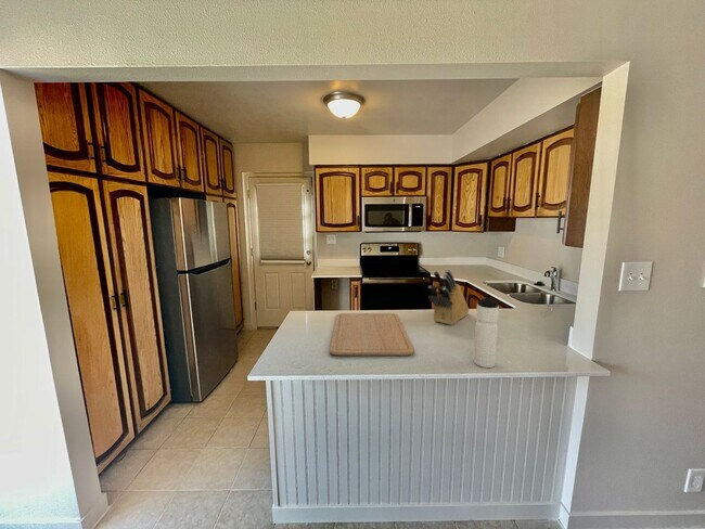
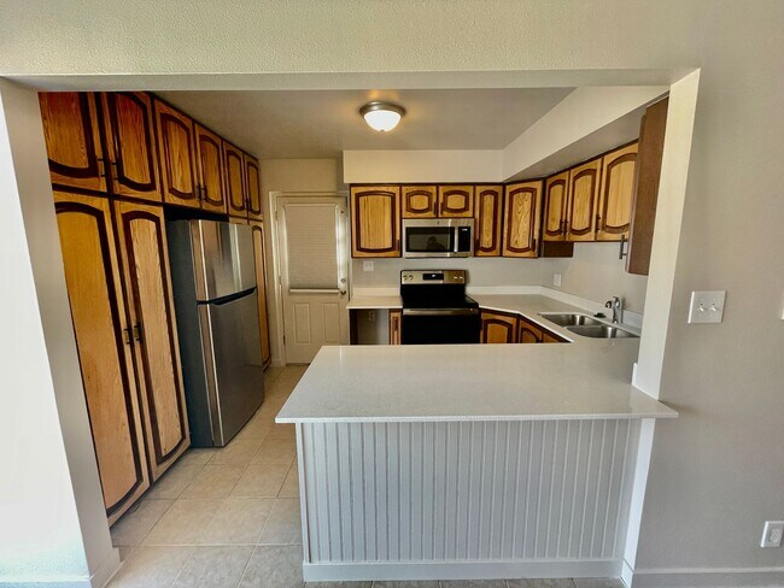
- water bottle (486, 330)
- chopping board (369, 330)
- knife block (449, 293)
